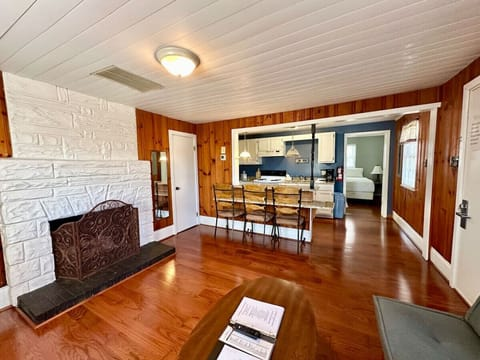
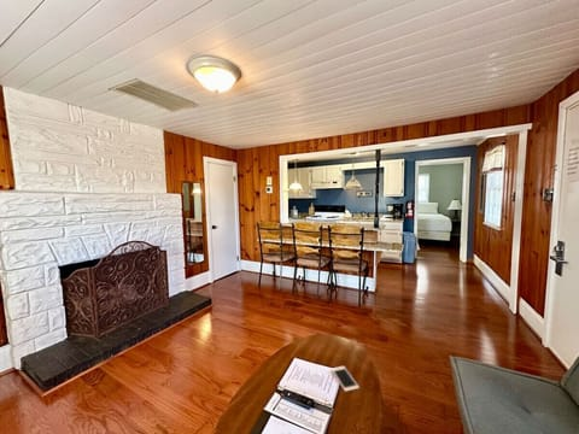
+ cell phone (344, 377)
